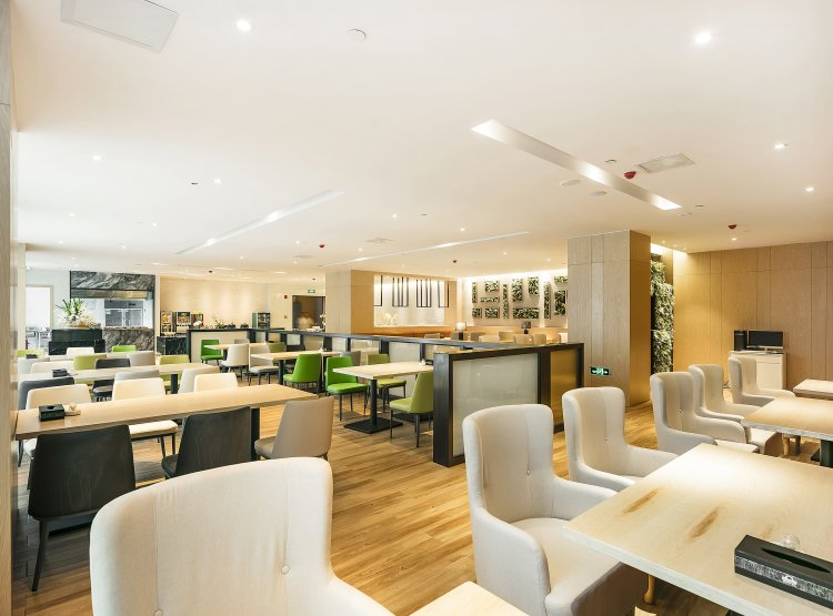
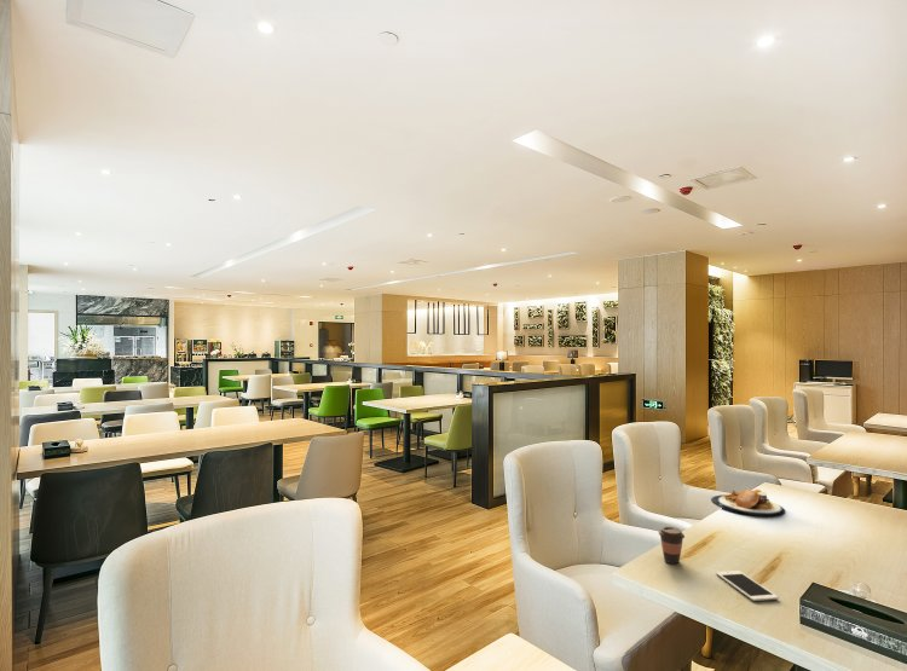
+ coffee cup (671, 545)
+ plate (746, 496)
+ cell phone (745, 584)
